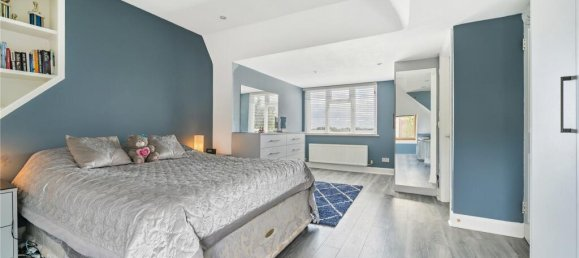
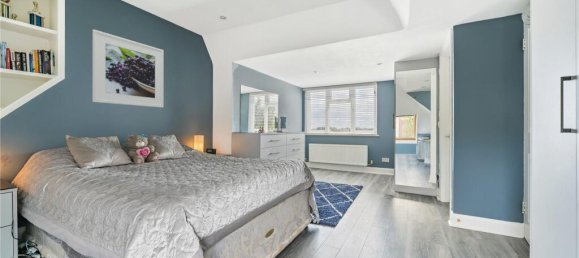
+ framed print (132, 73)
